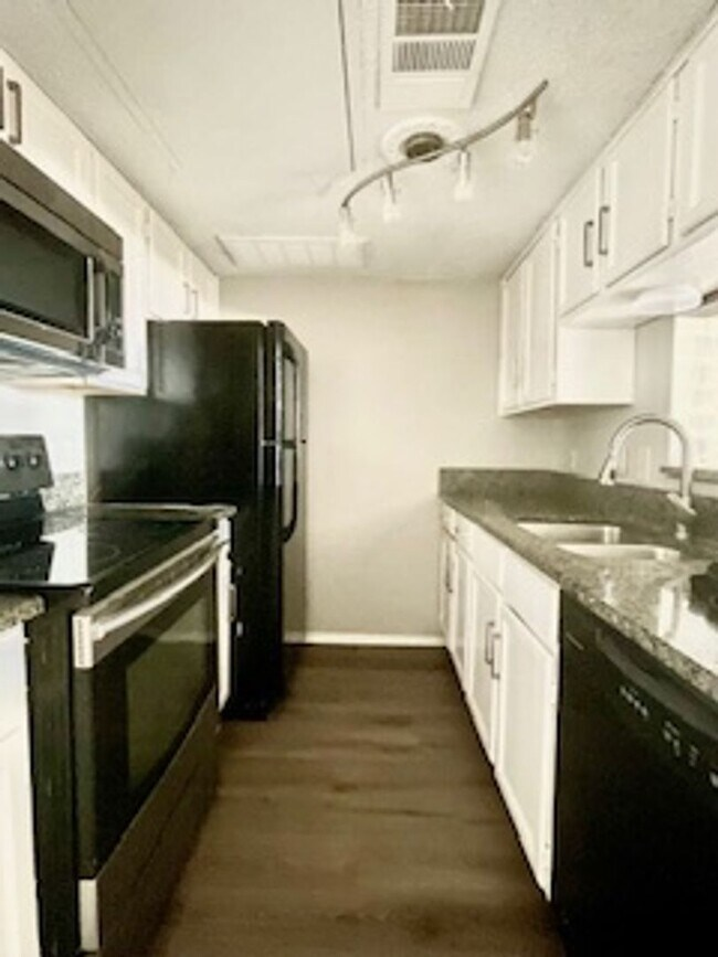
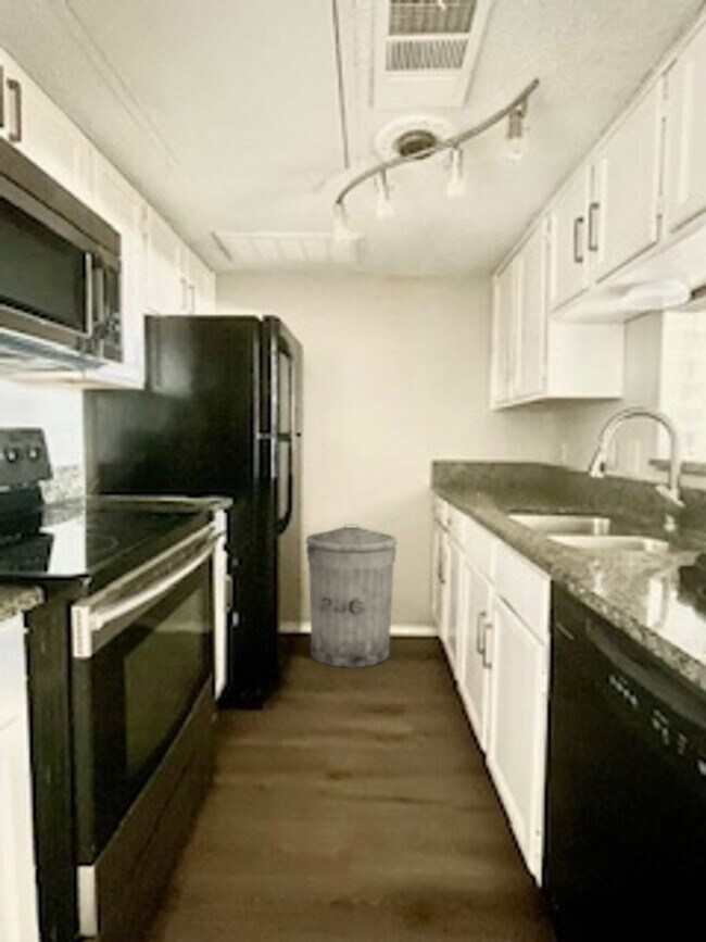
+ trash can (351, 588)
